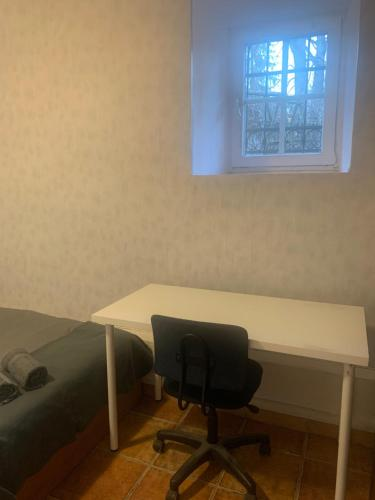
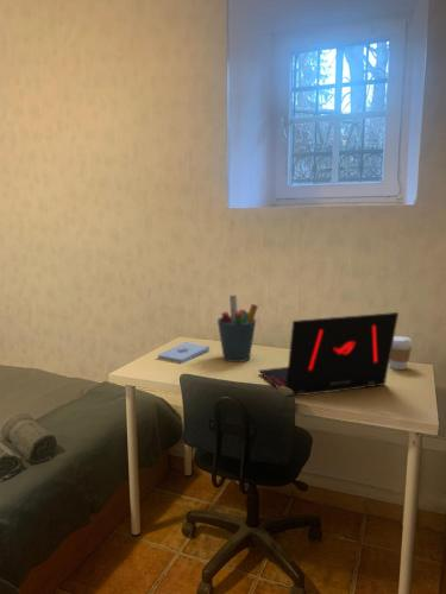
+ coffee cup (398, 352)
+ laptop (323, 345)
+ notepad (183, 352)
+ pen holder (237, 328)
